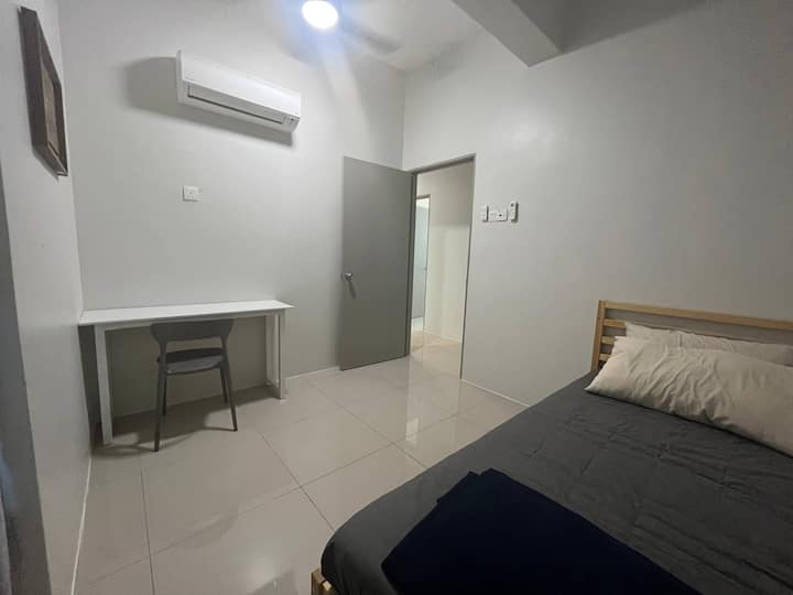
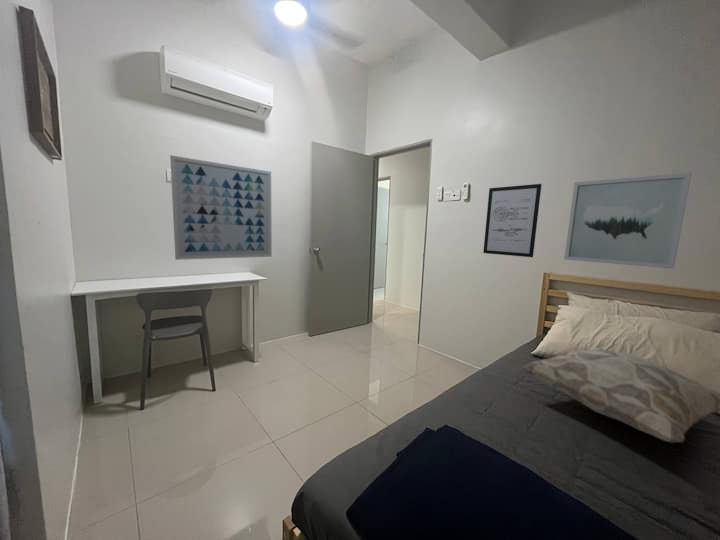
+ wall art (227, 212)
+ wall art (620, 221)
+ decorative pillow (619, 383)
+ wall art (510, 221)
